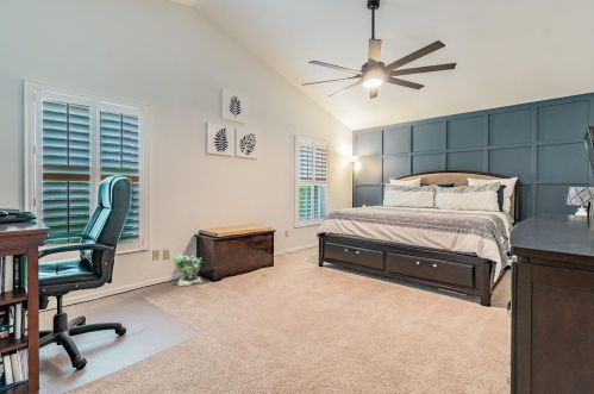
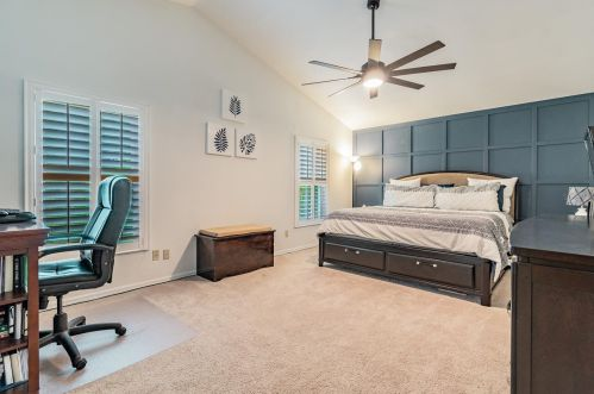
- potted plant (187, 267)
